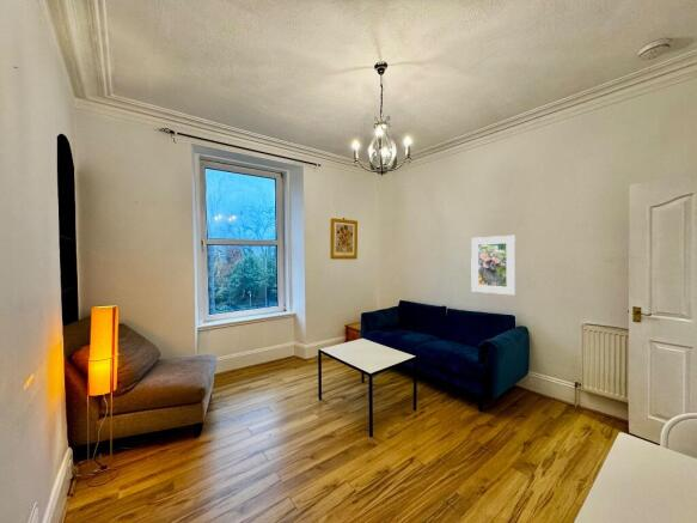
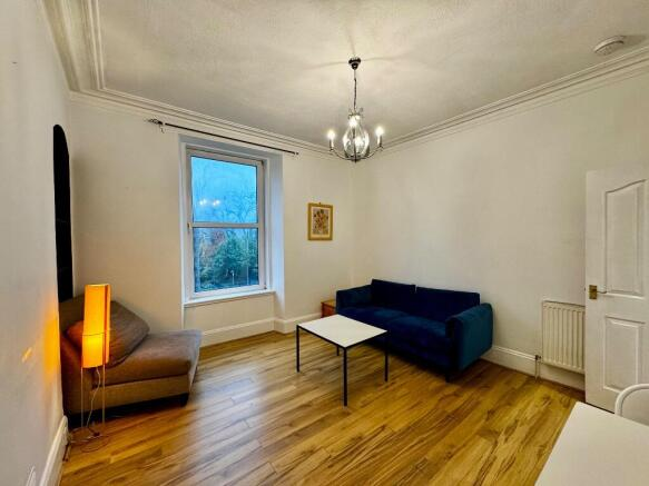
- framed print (491, 264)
